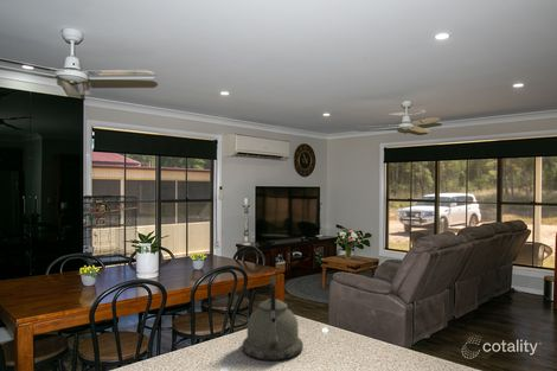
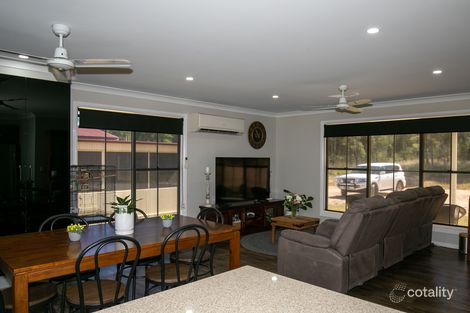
- kettle (274, 314)
